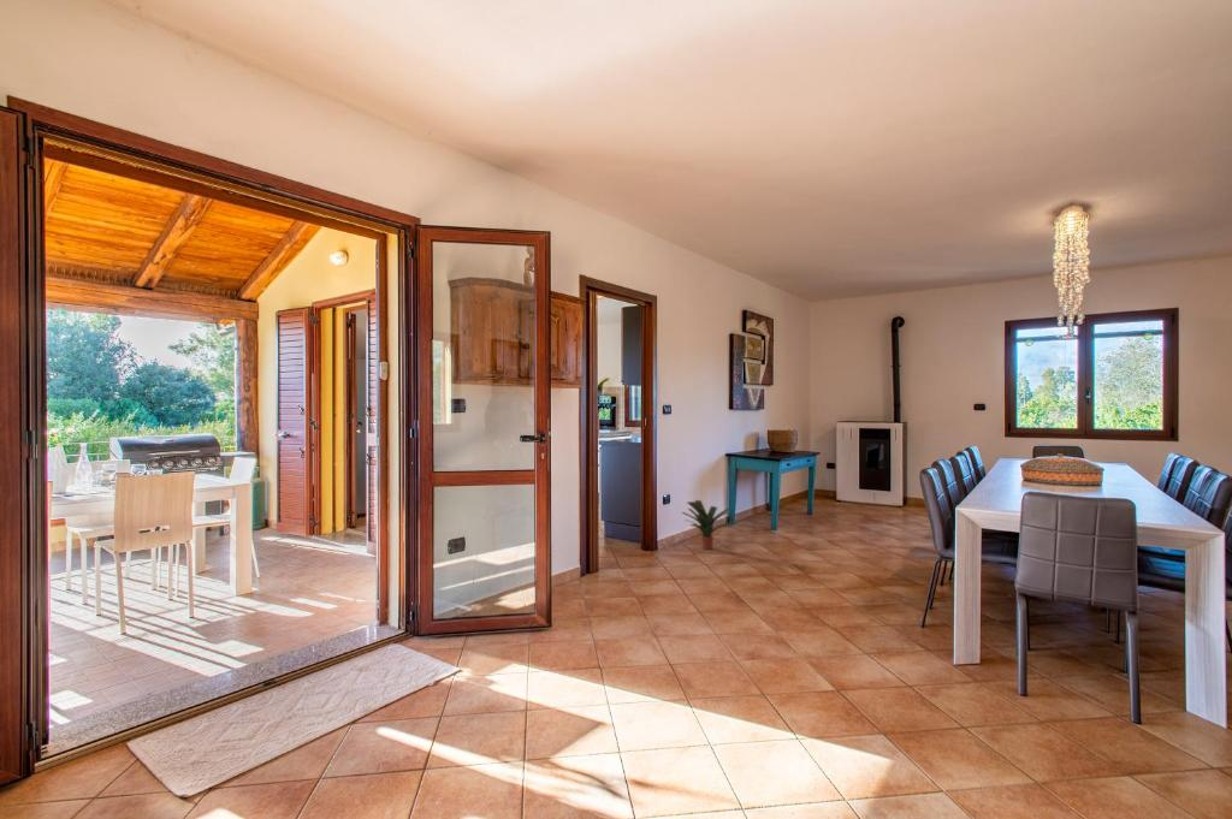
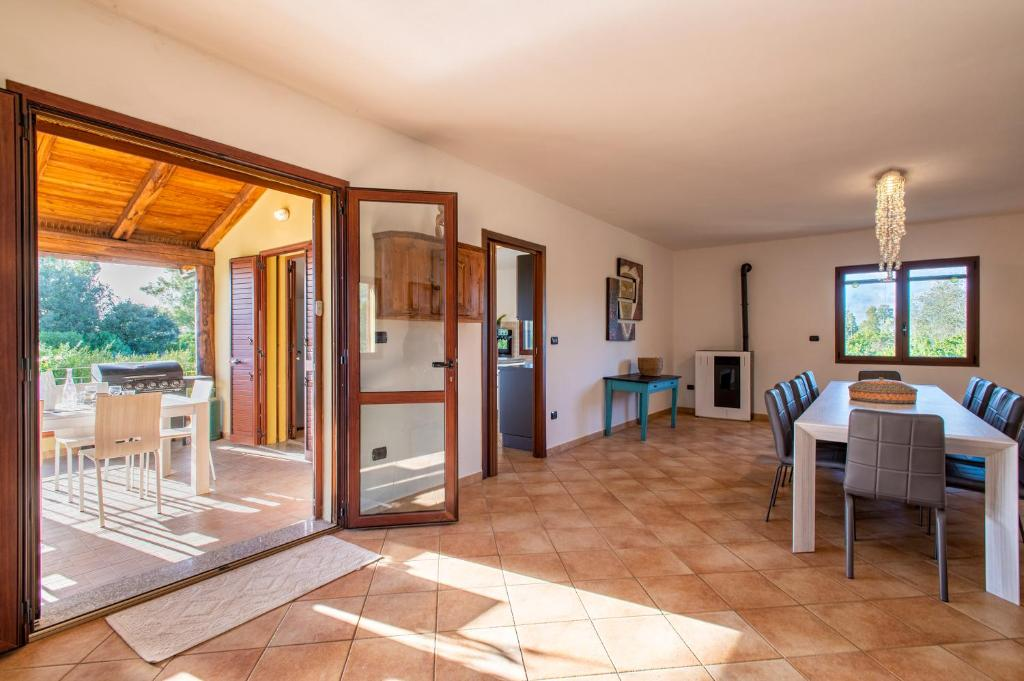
- potted plant (704, 523)
